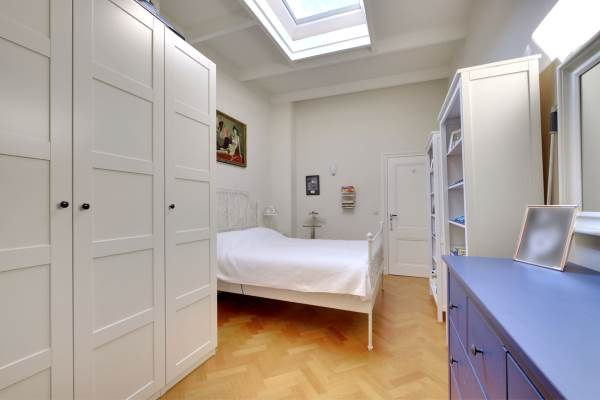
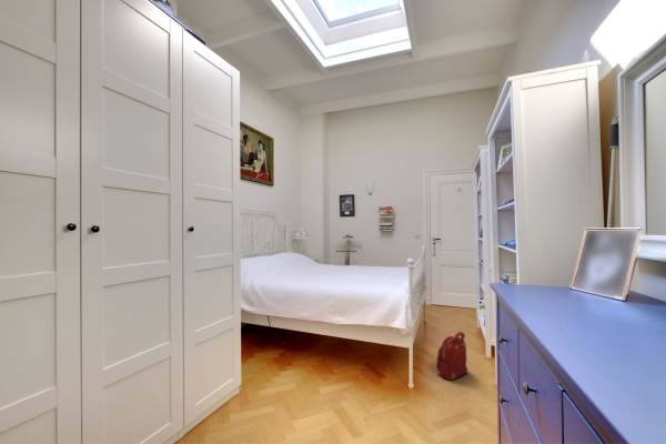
+ backpack (453, 351)
